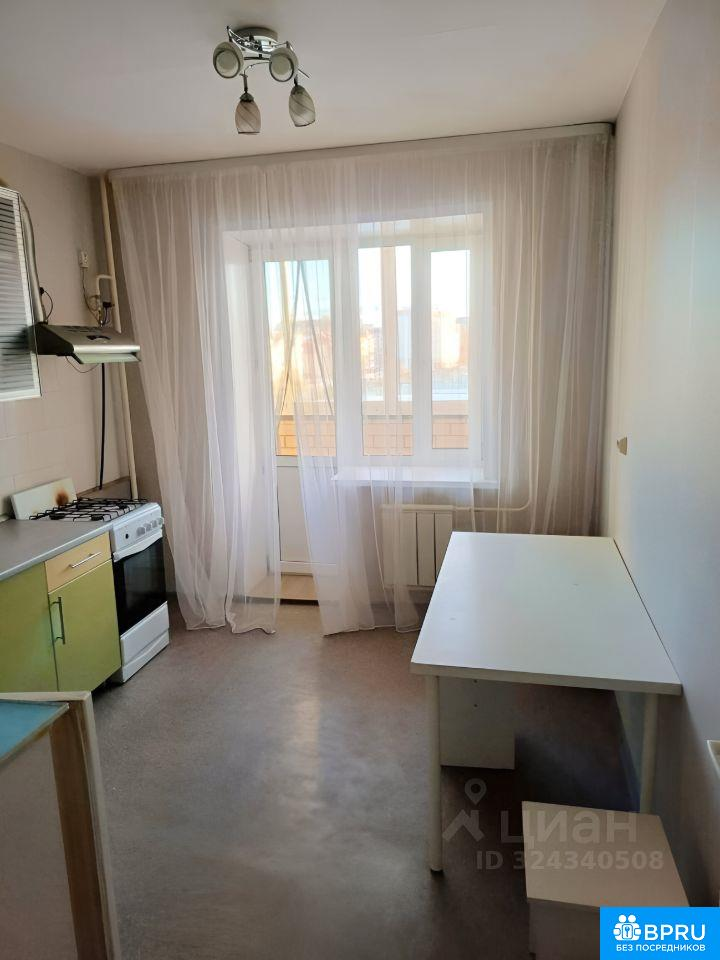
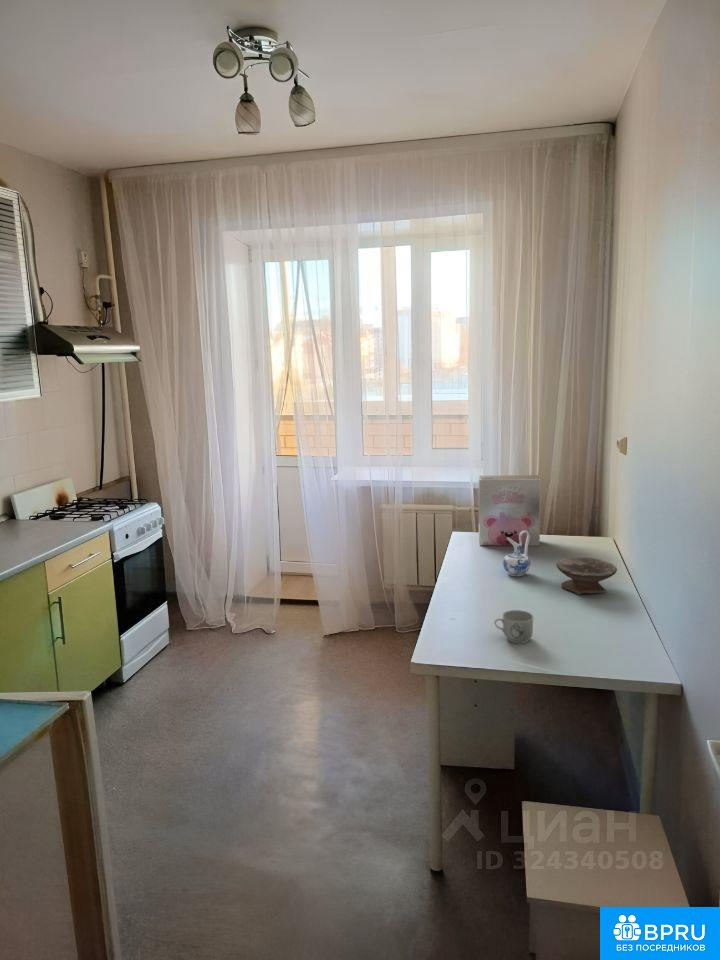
+ ceramic pitcher (516, 552)
+ cereal box (508, 510)
+ bowl (585, 577)
+ mug (513, 627)
